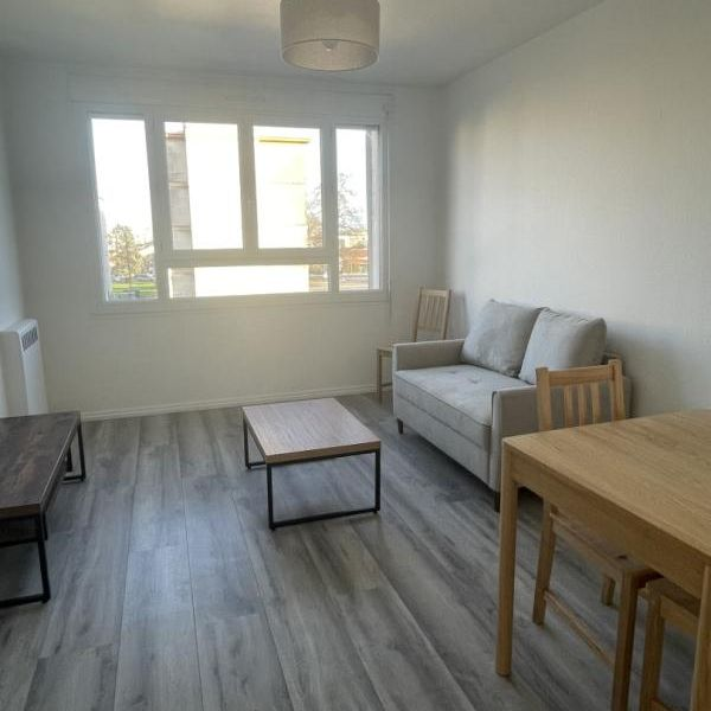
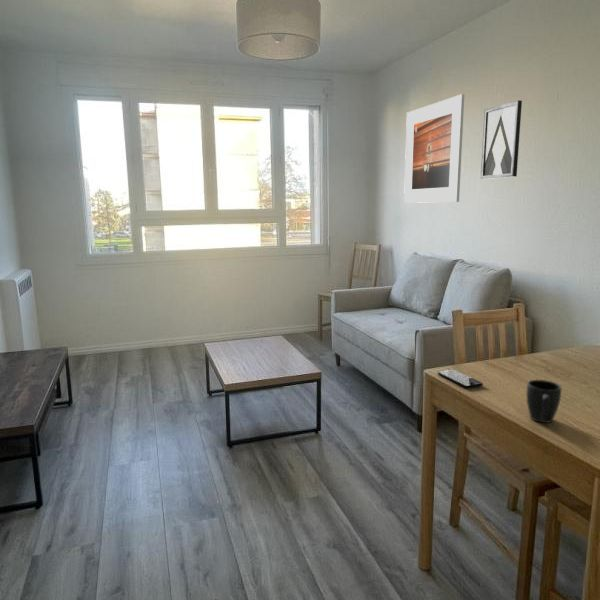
+ smartphone (459, 378)
+ wall art (499, 142)
+ mug (543, 404)
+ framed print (431, 154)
